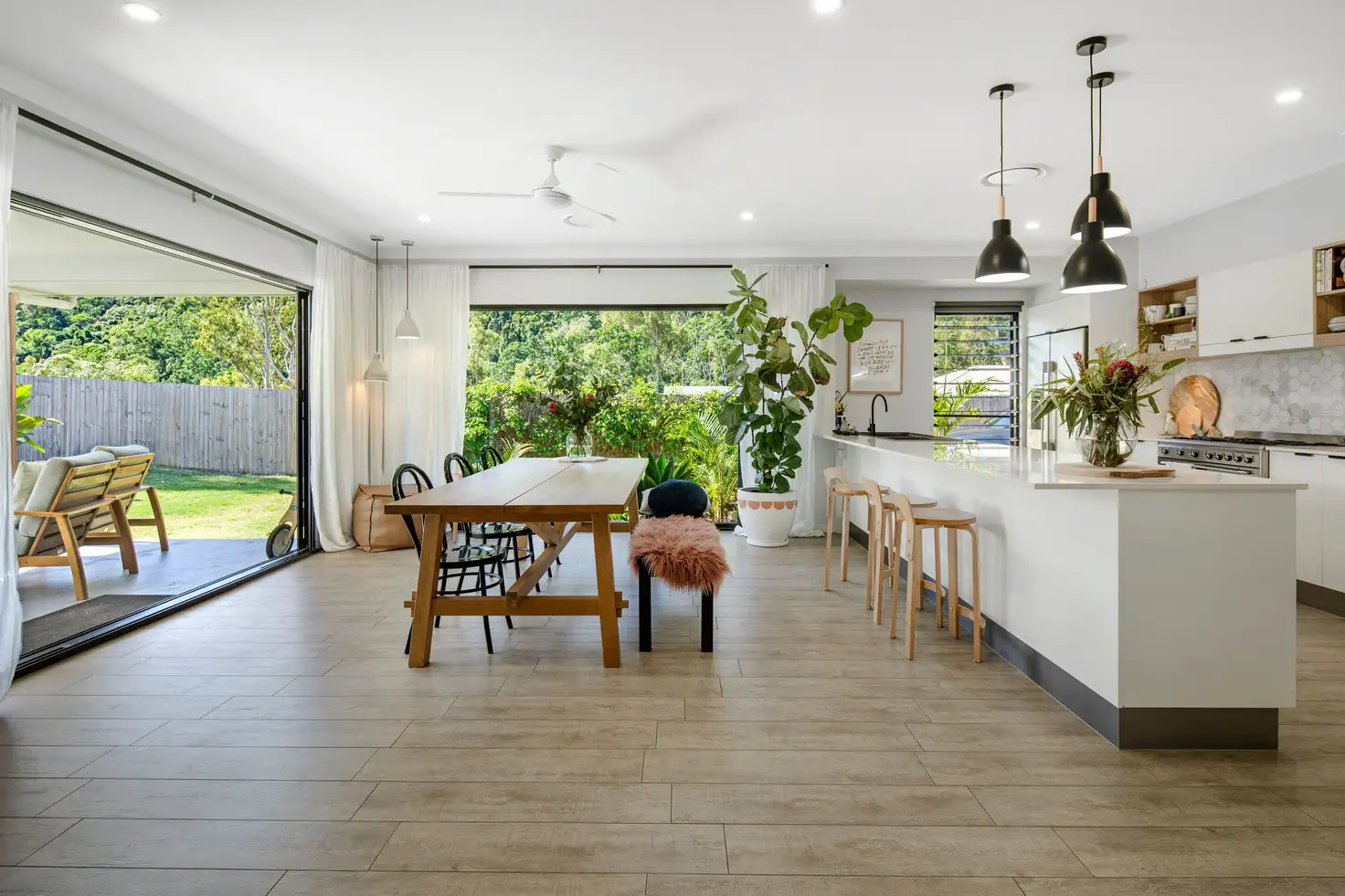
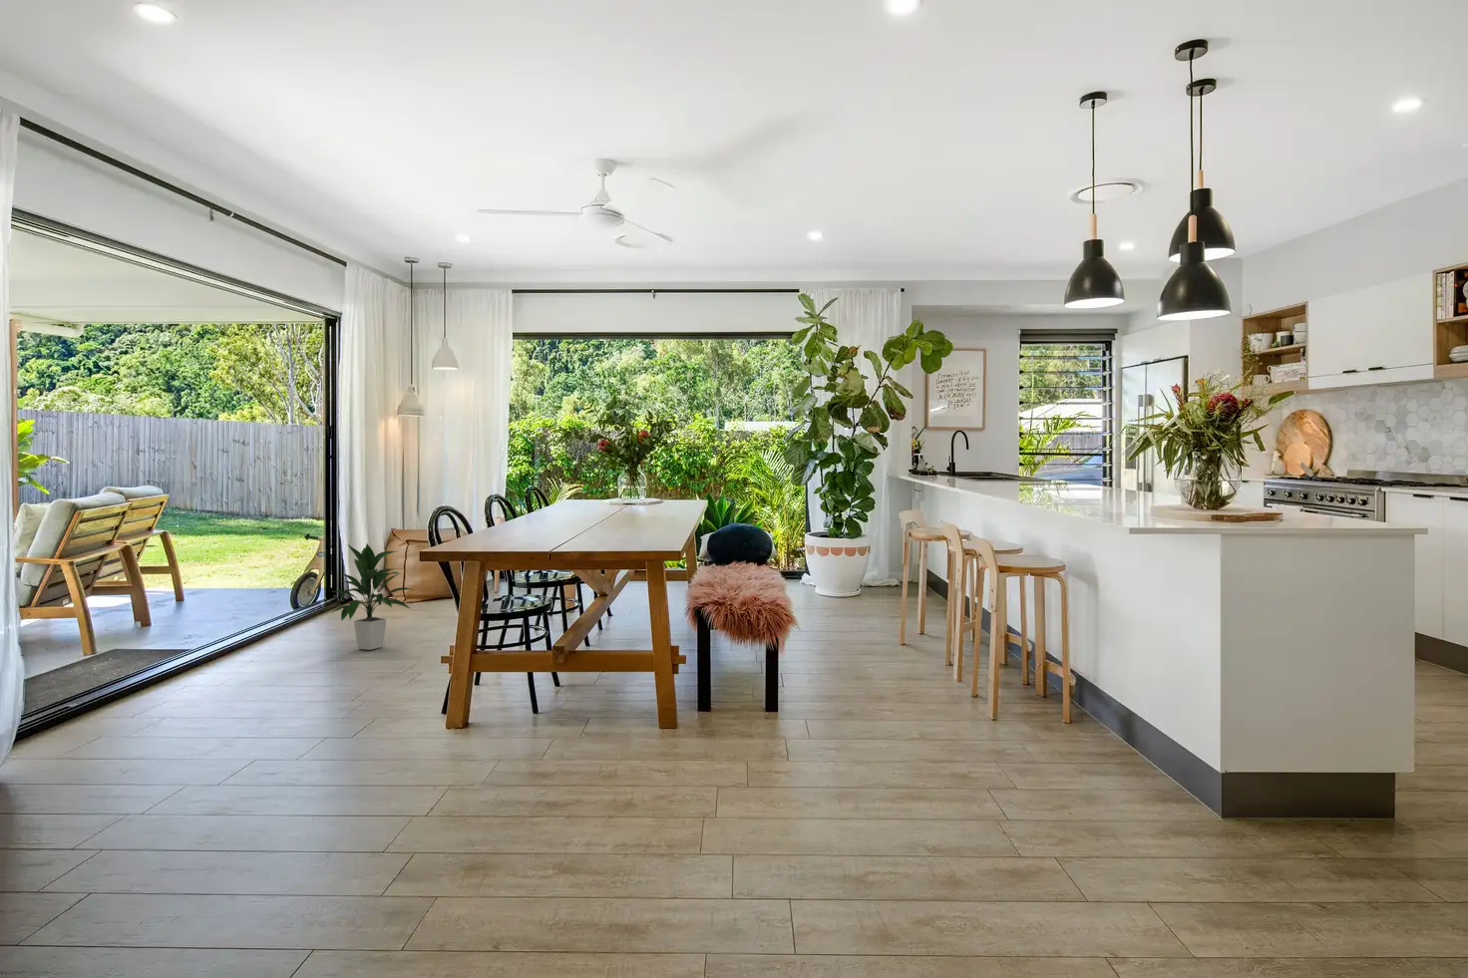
+ indoor plant (369, 594)
